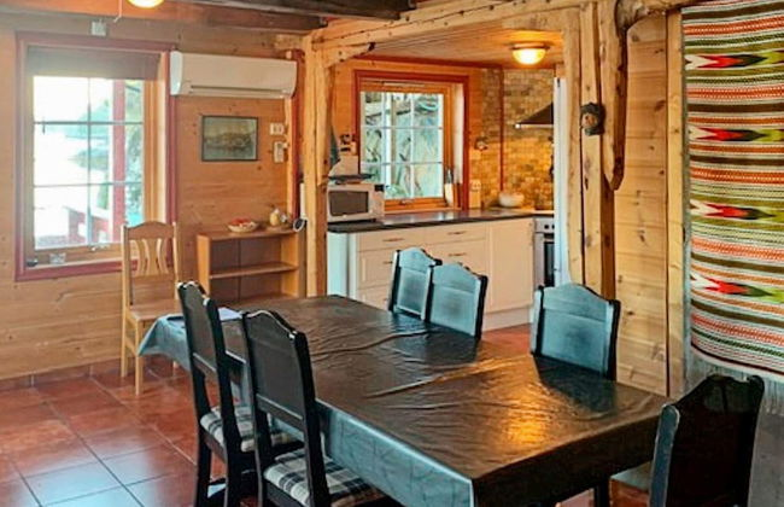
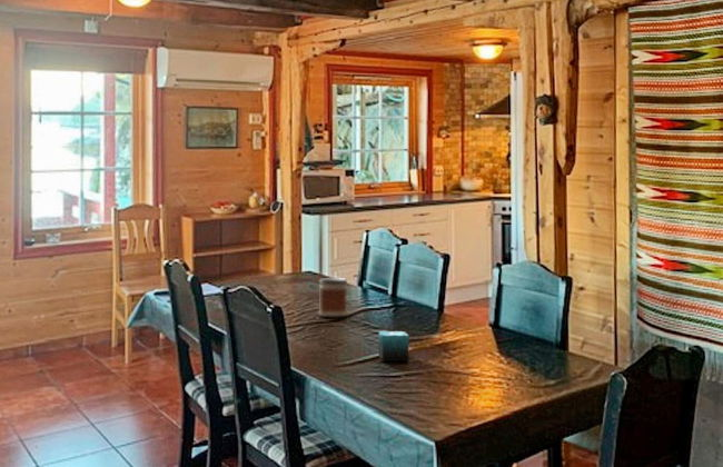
+ jar (333, 296)
+ candle (393, 340)
